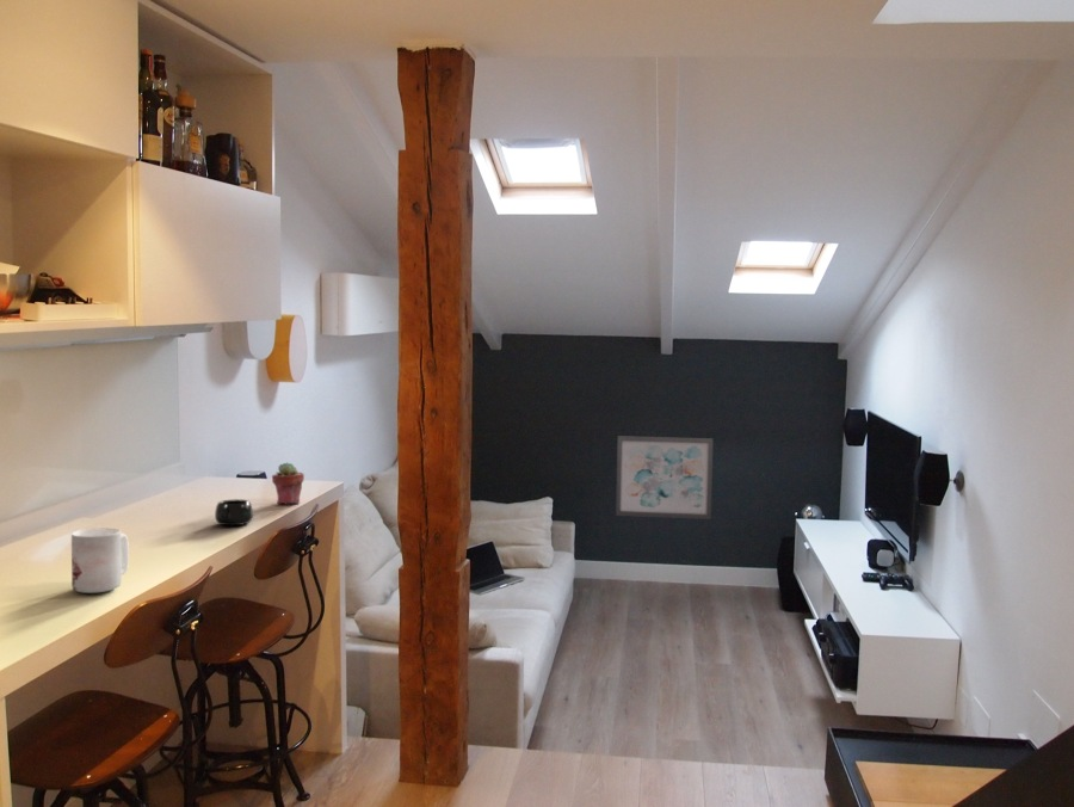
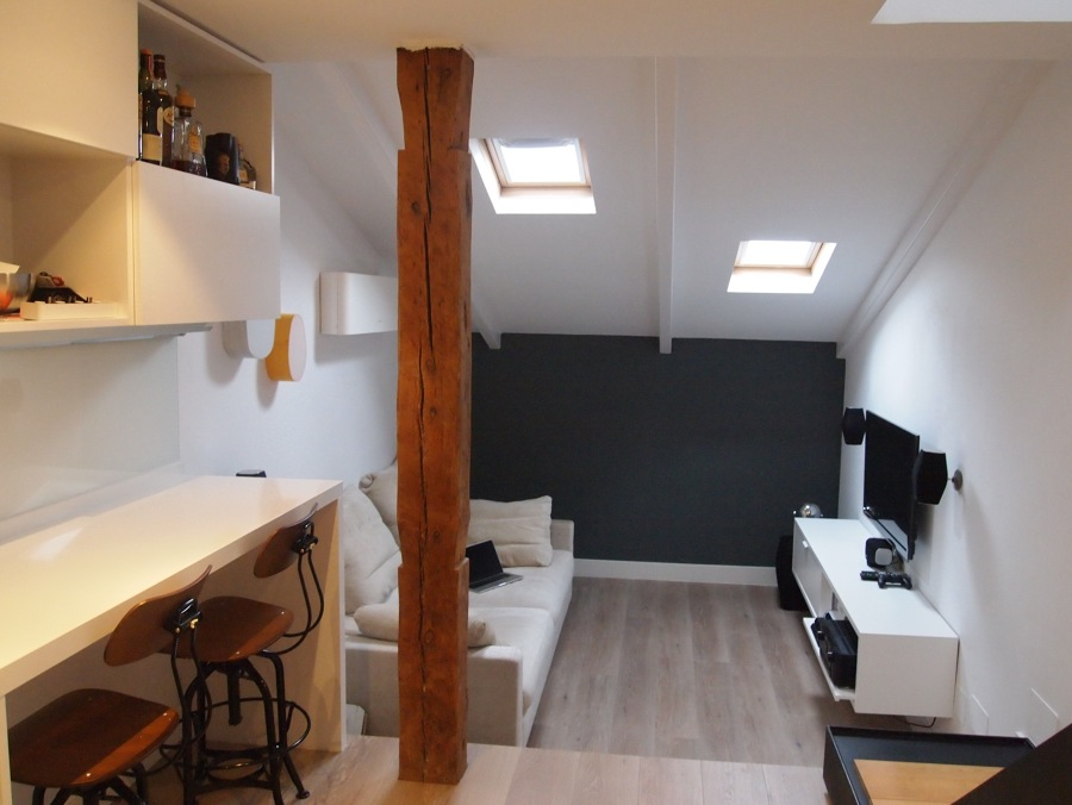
- potted succulent (288, 482)
- mug (99, 559)
- mug (232, 513)
- wall art (663, 476)
